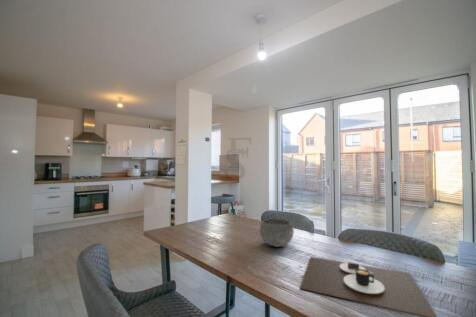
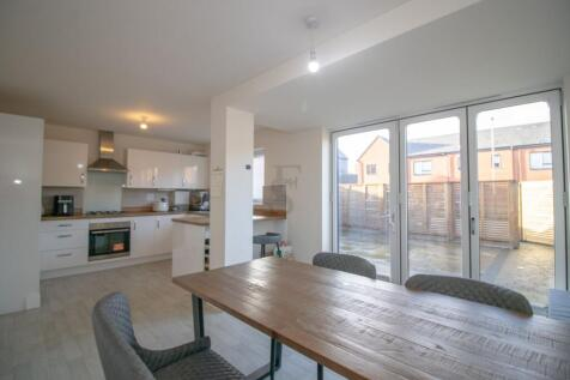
- bowl (276, 233)
- place mat (358, 273)
